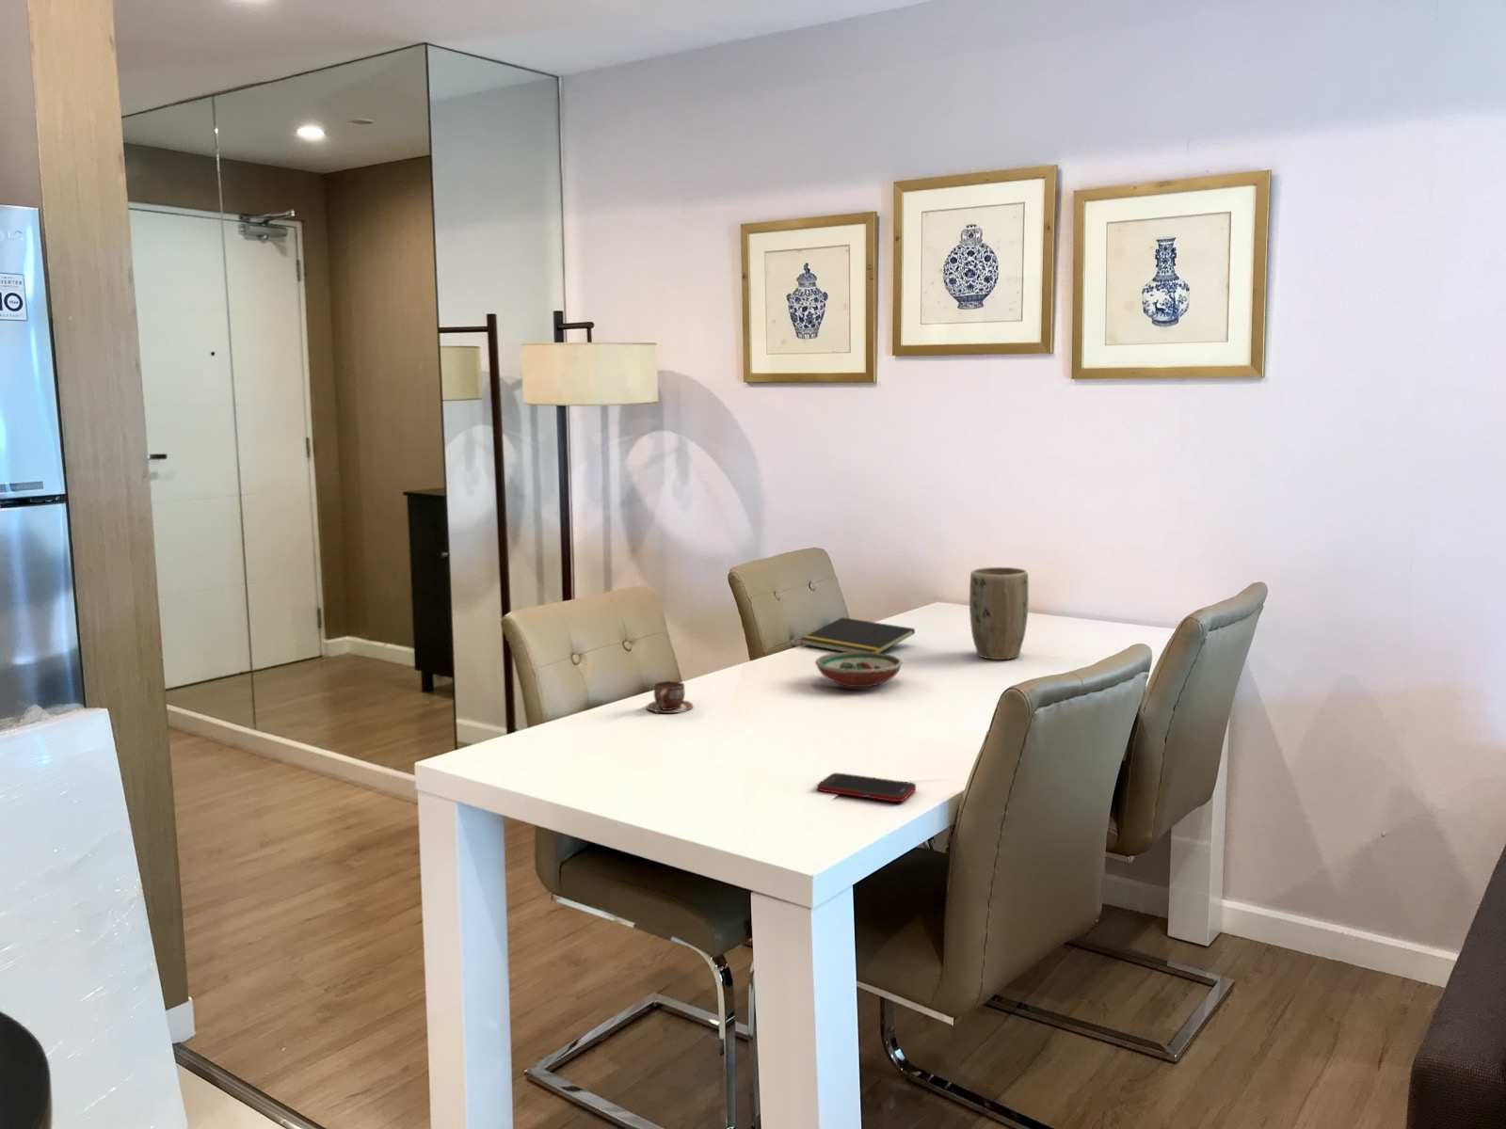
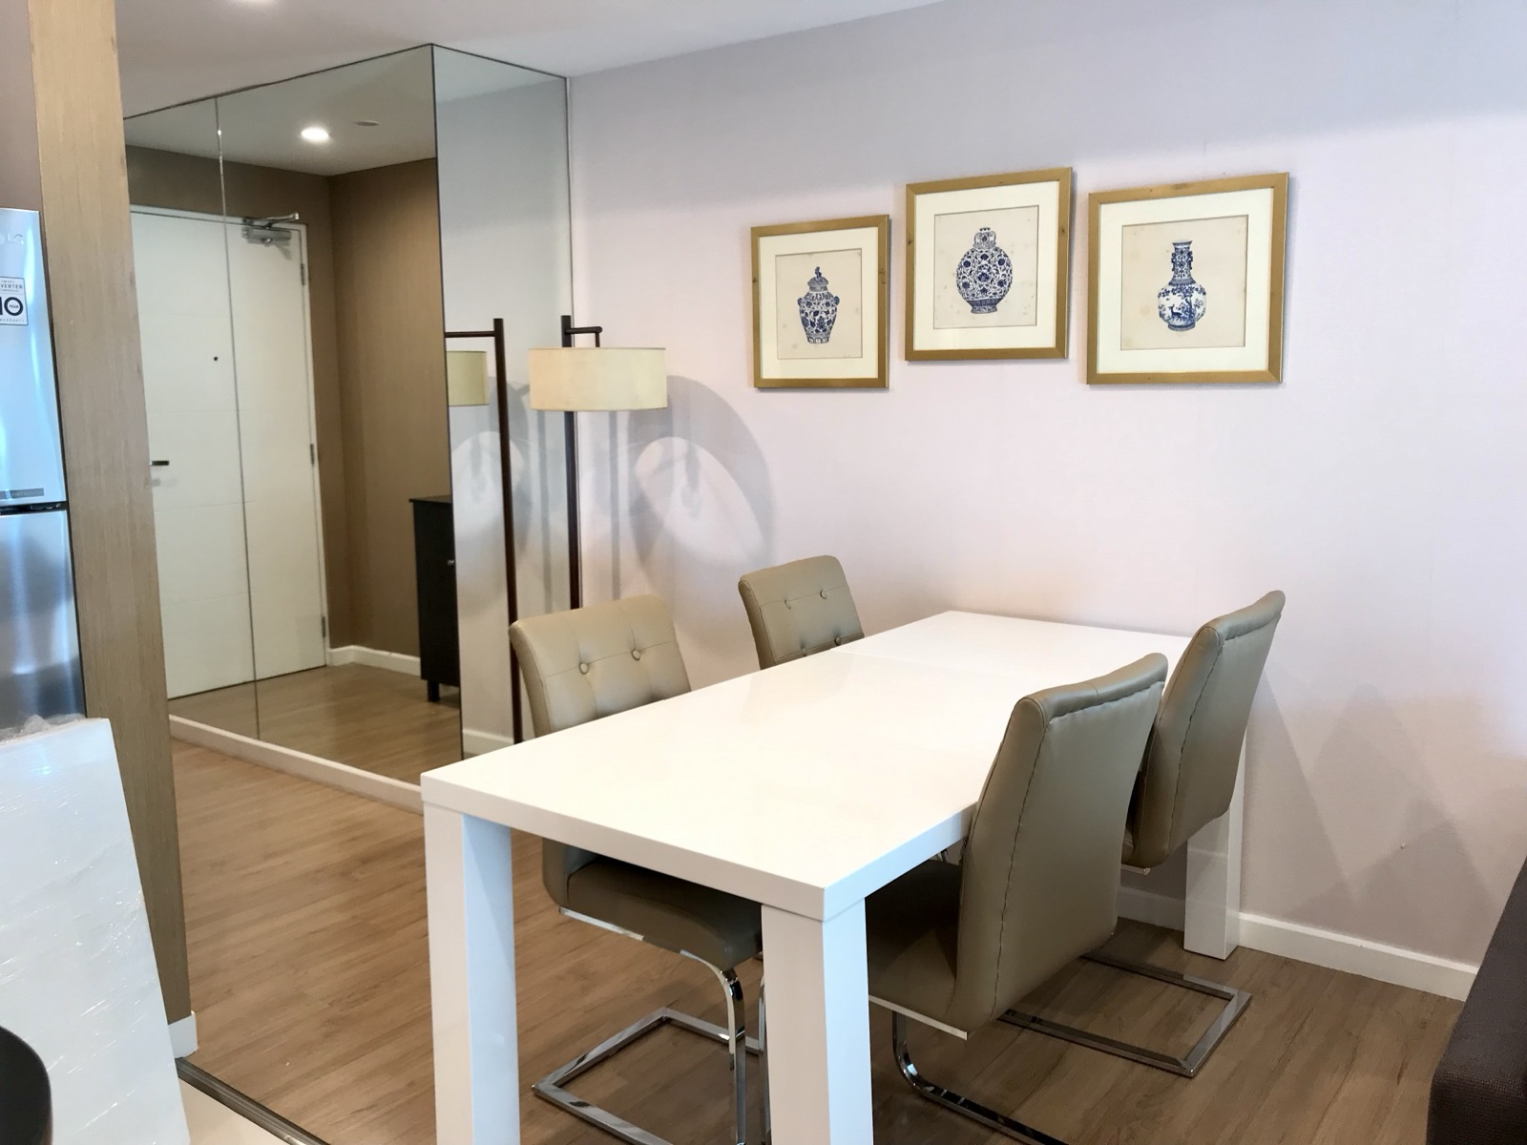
- cup (669, 697)
- plant pot (998, 612)
- notepad (856, 636)
- decorative bowl (859, 671)
- cell phone (866, 786)
